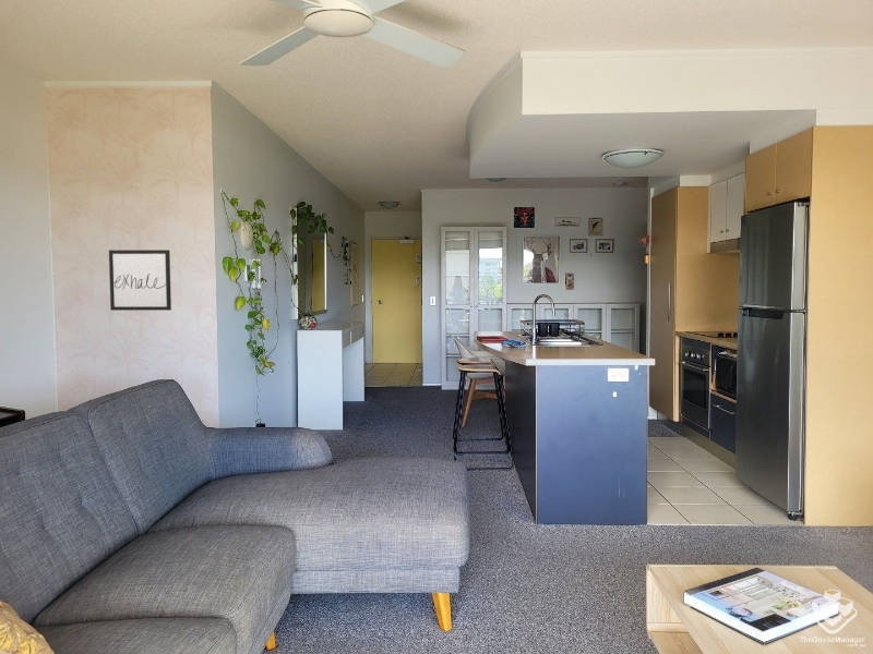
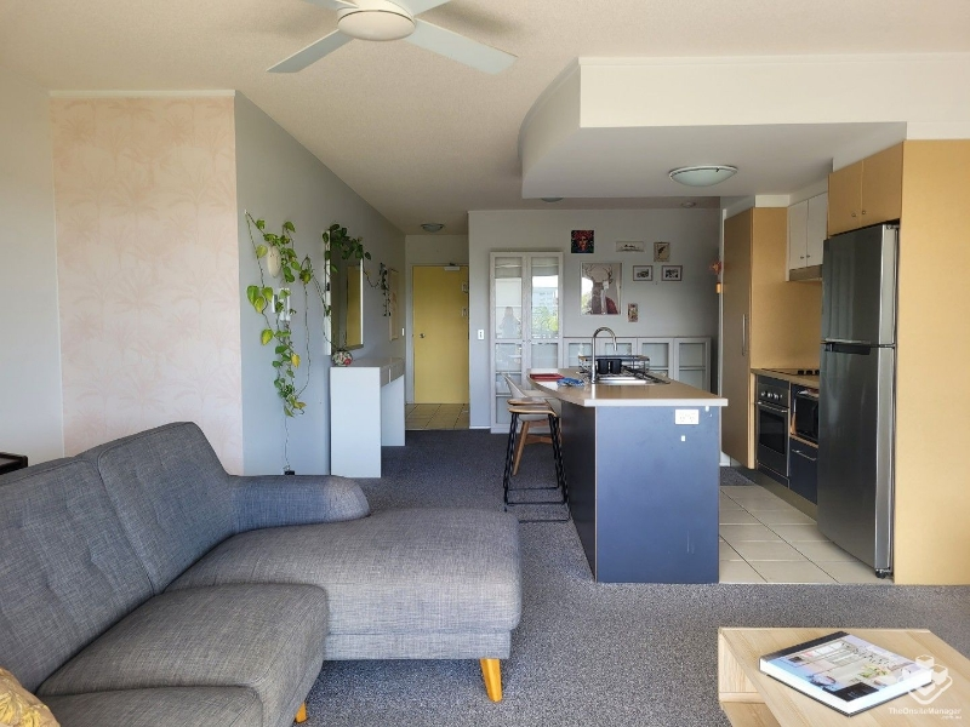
- wall art (140, 280)
